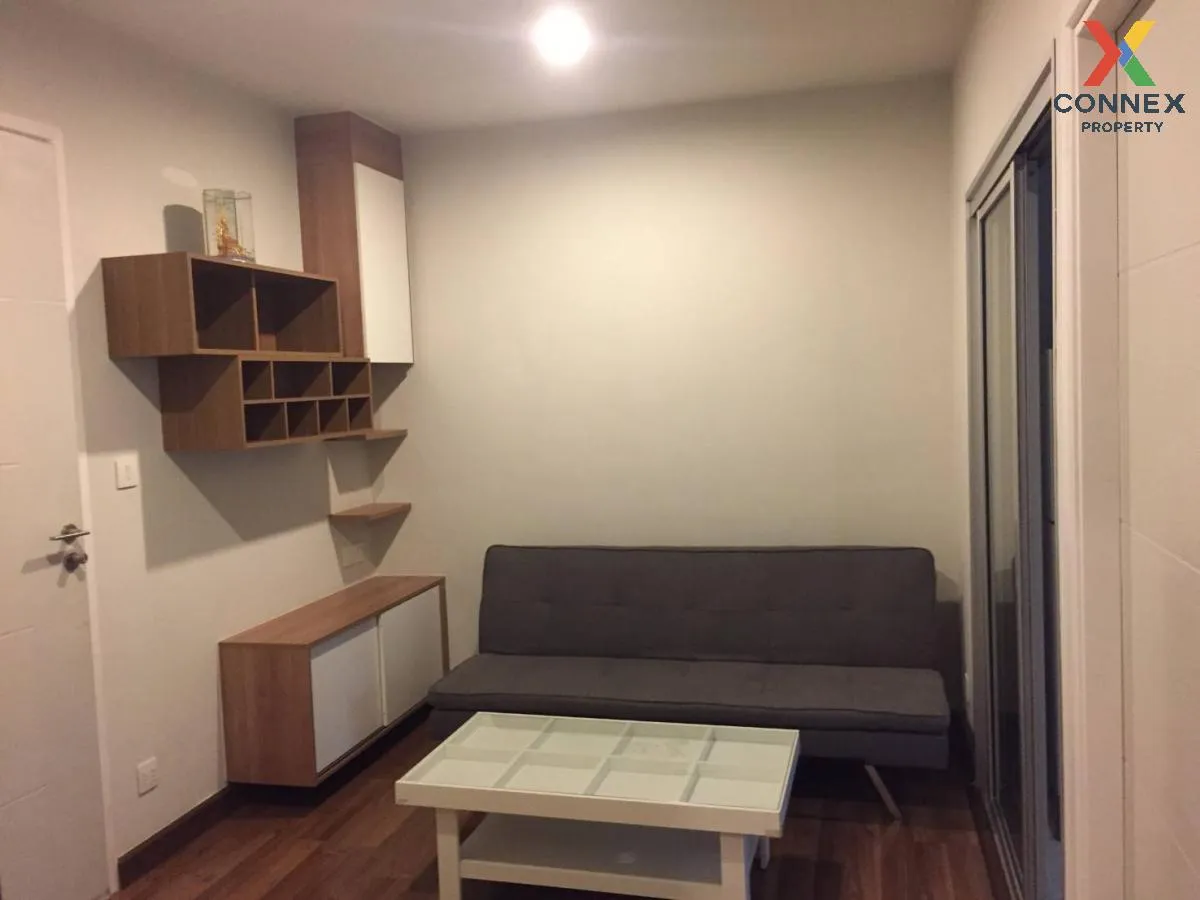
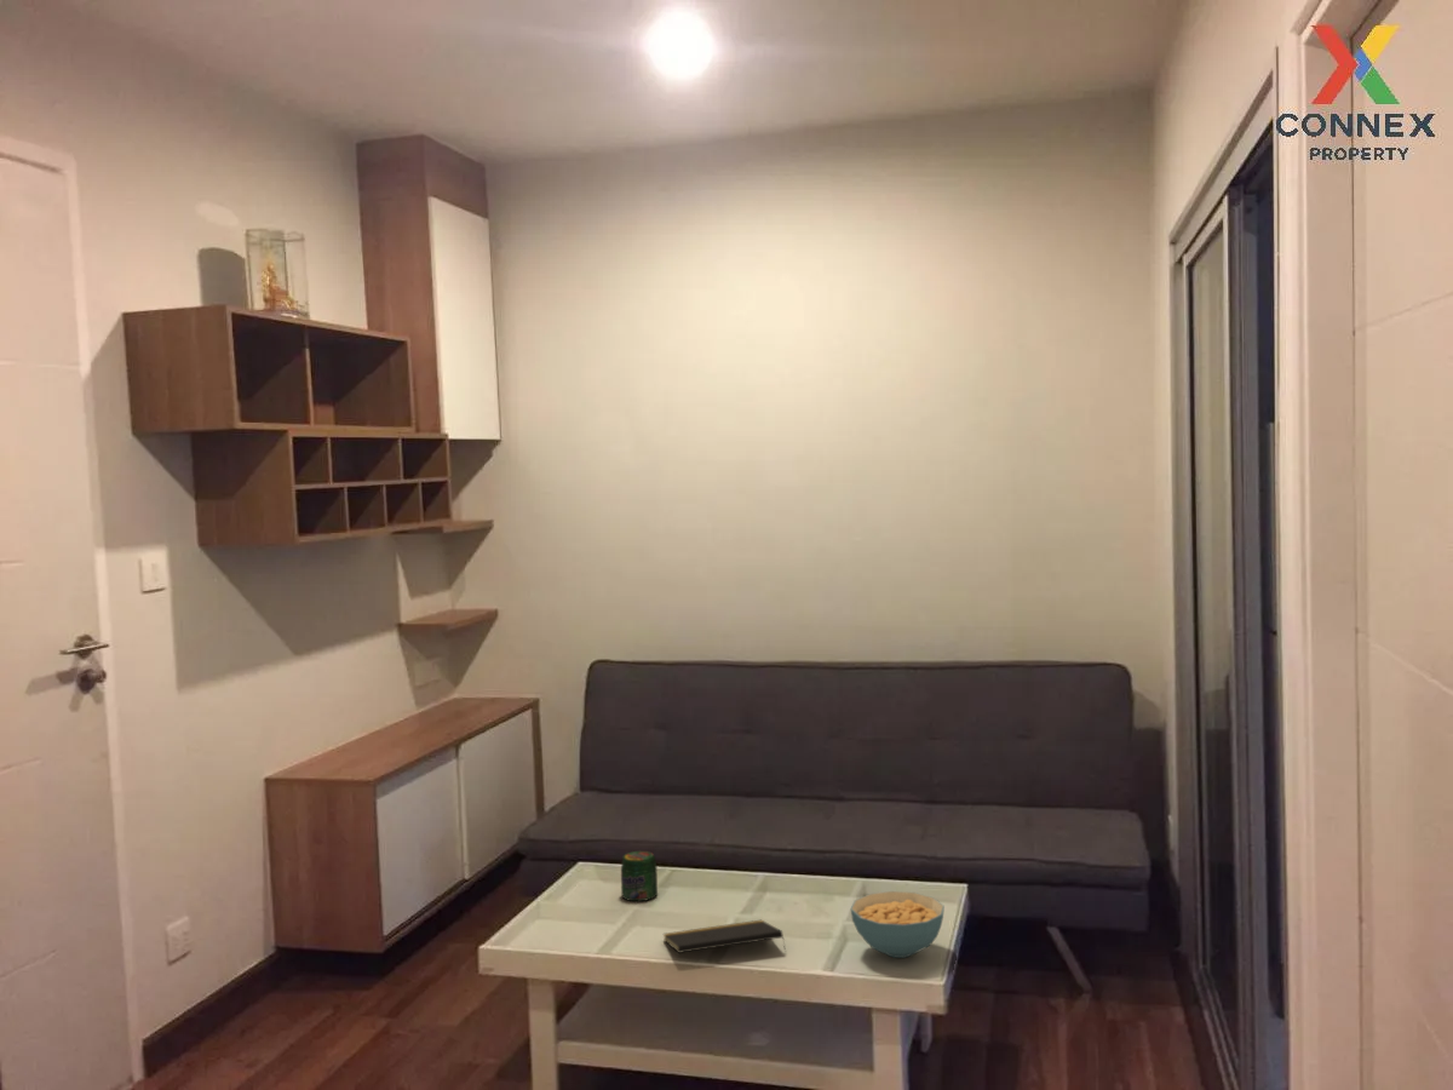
+ notepad (722, 935)
+ cereal bowl (897, 929)
+ jar (638, 874)
